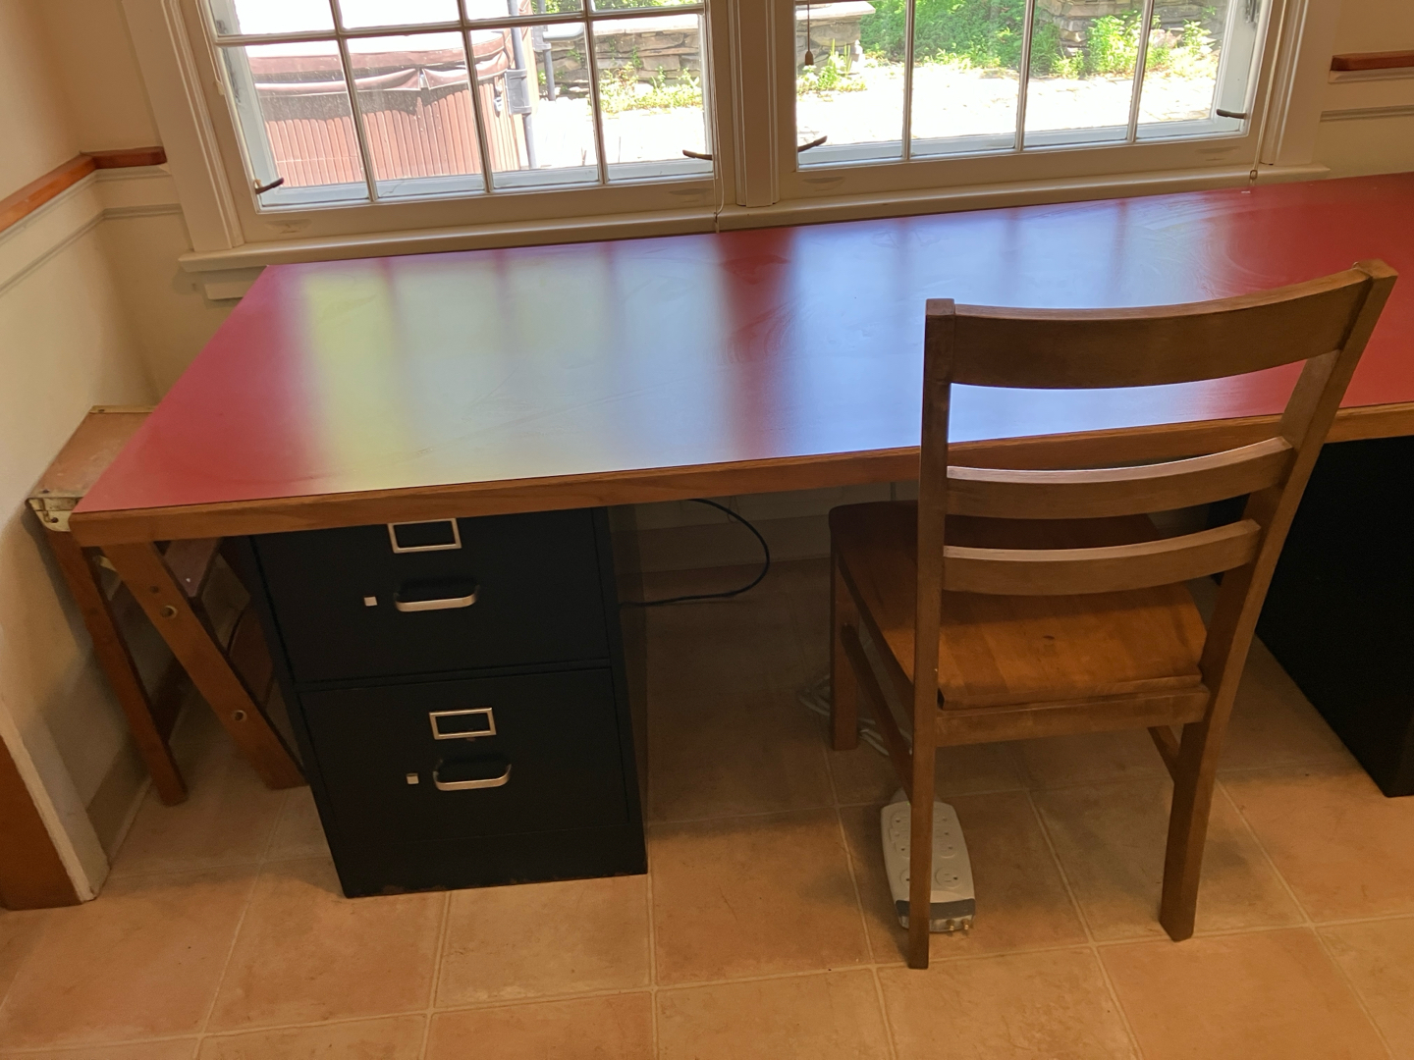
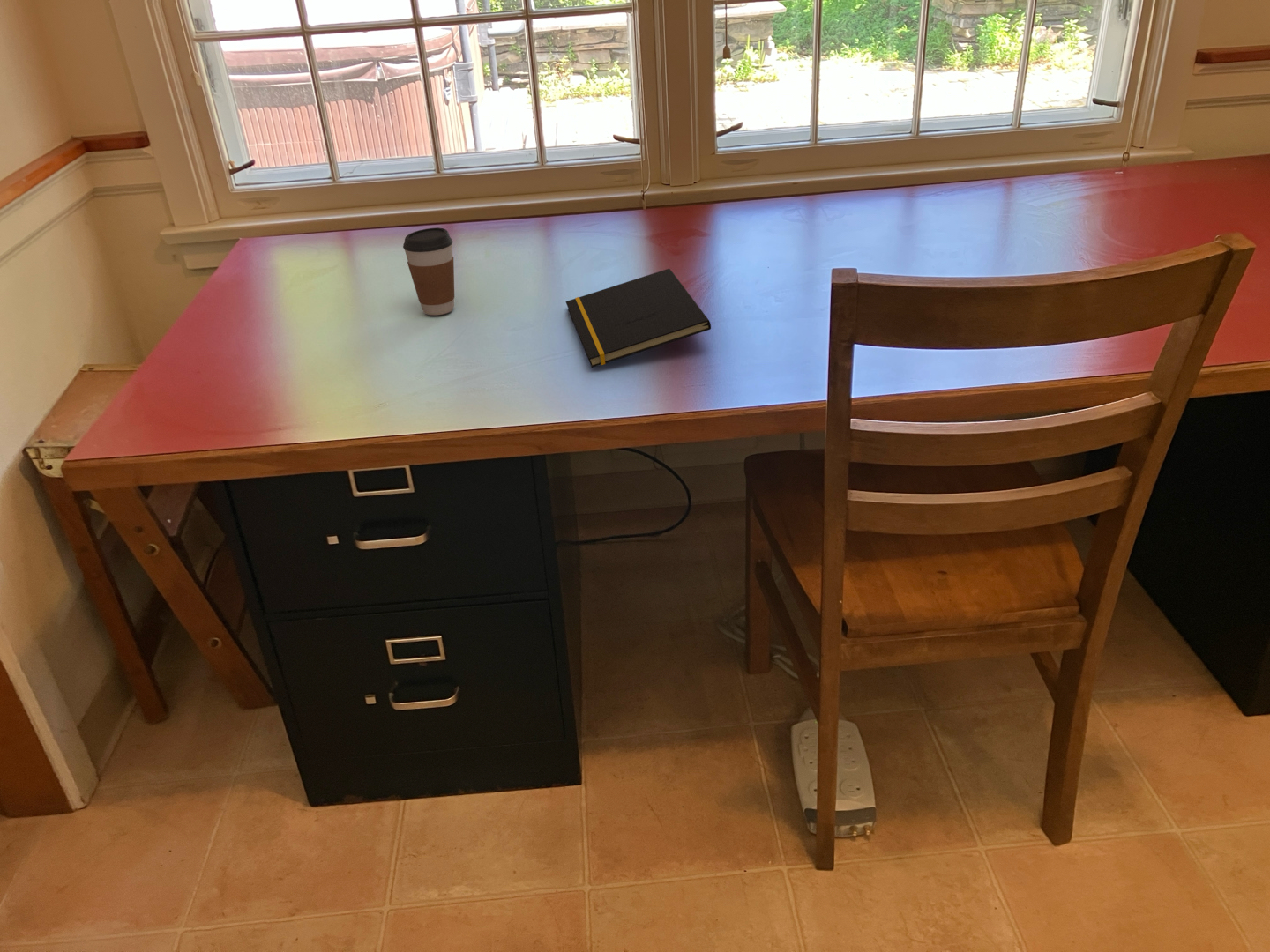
+ coffee cup (432, 272)
+ notepad (633, 314)
